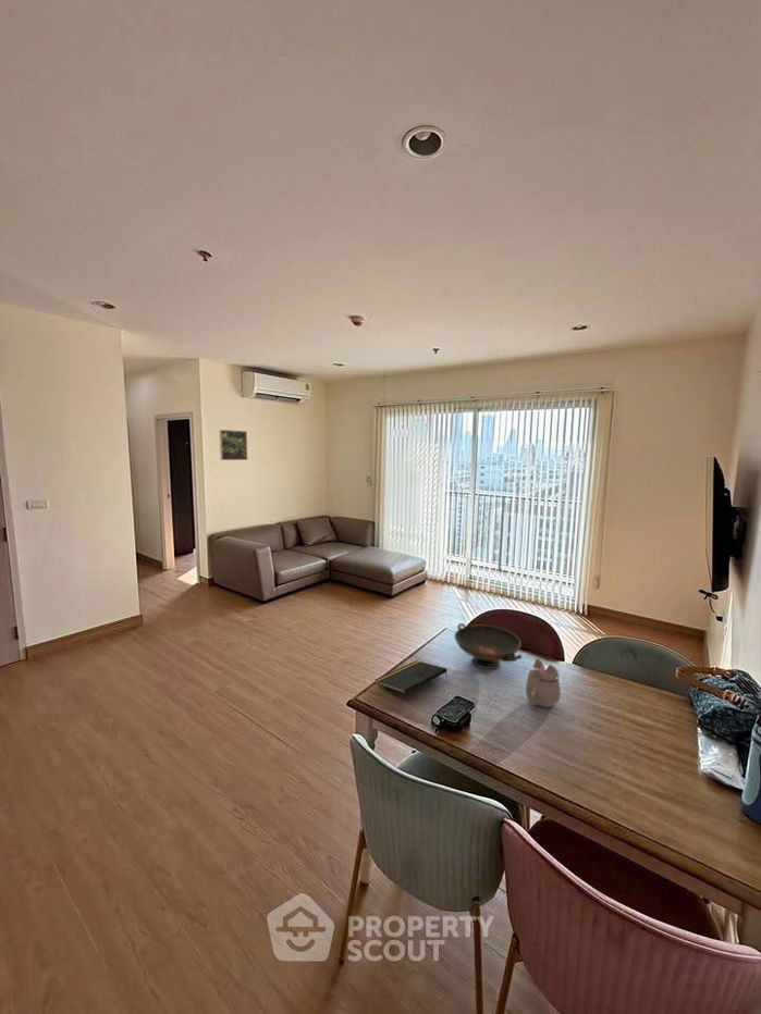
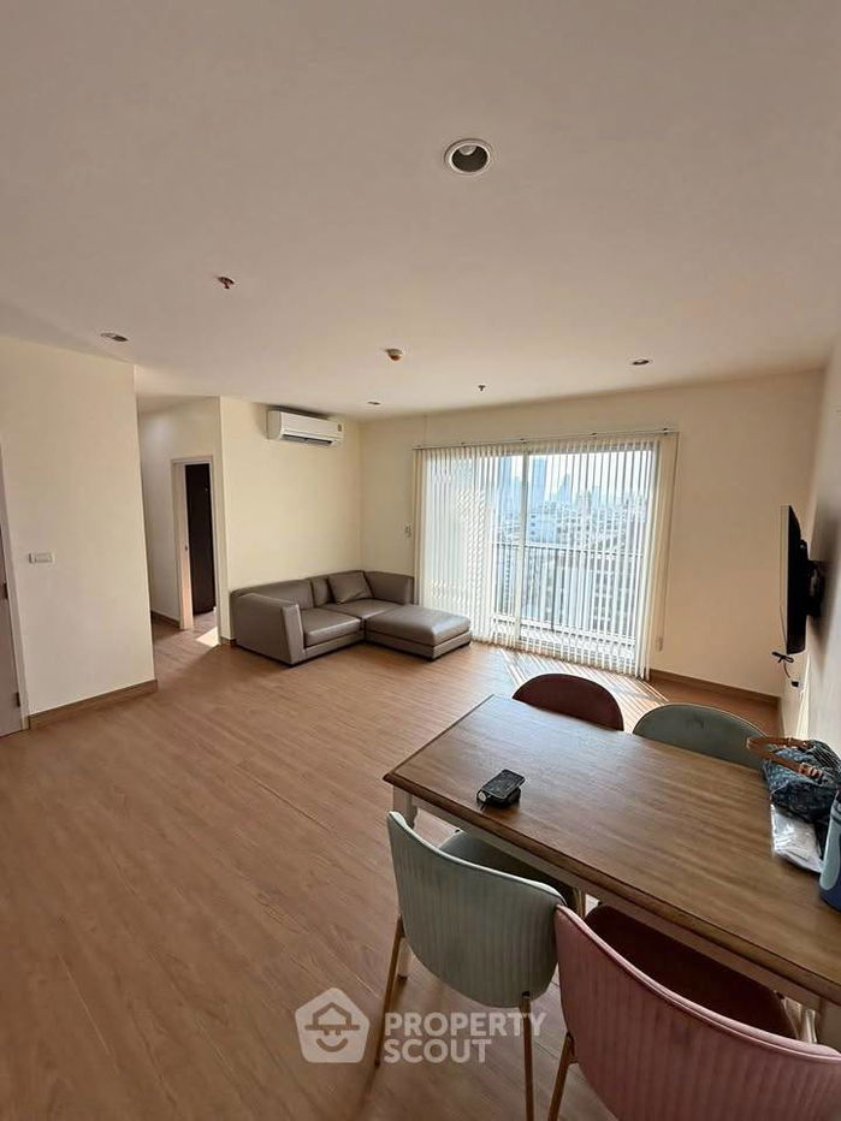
- decorative bowl (487, 650)
- notepad (410, 676)
- teapot (542, 682)
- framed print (233, 445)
